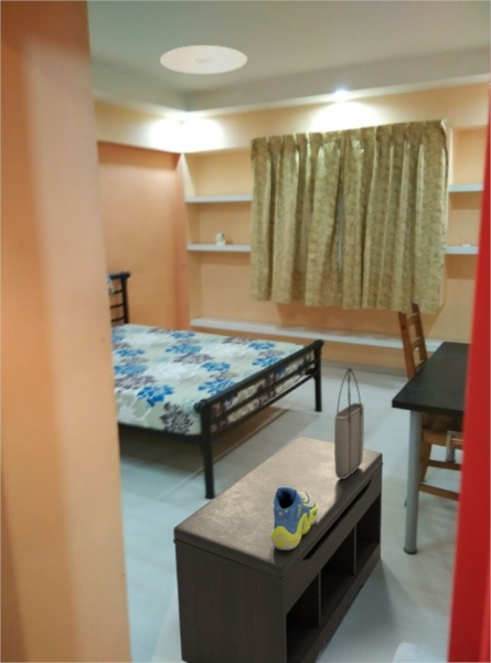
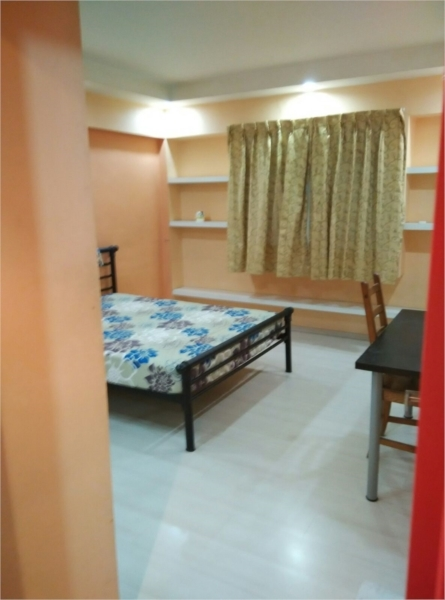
- ceiling light (203, 56)
- tote bag (349, 420)
- bench (295, 547)
- sneaker (296, 504)
